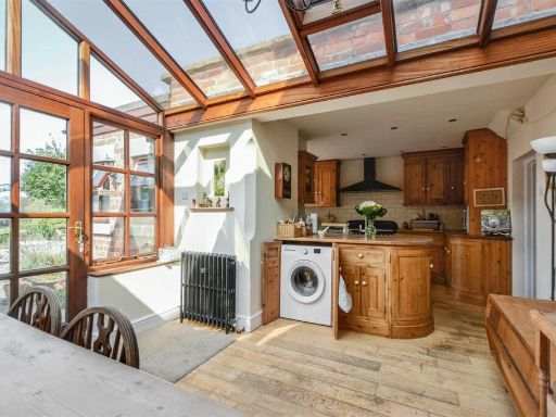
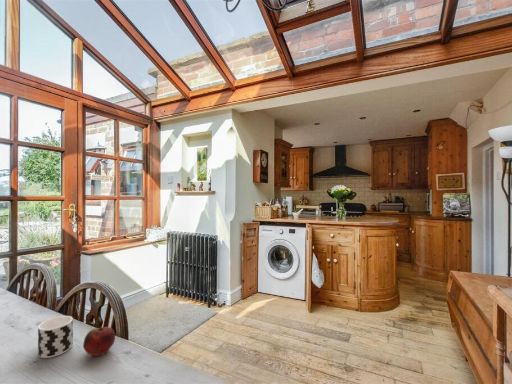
+ cup (53, 334)
+ fruit (99, 339)
